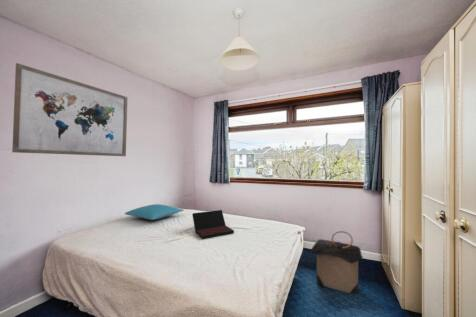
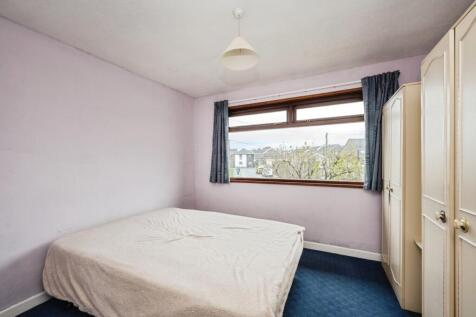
- pillow (155, 211)
- wall art (81, 119)
- laptop (212, 222)
- laundry hamper (335, 258)
